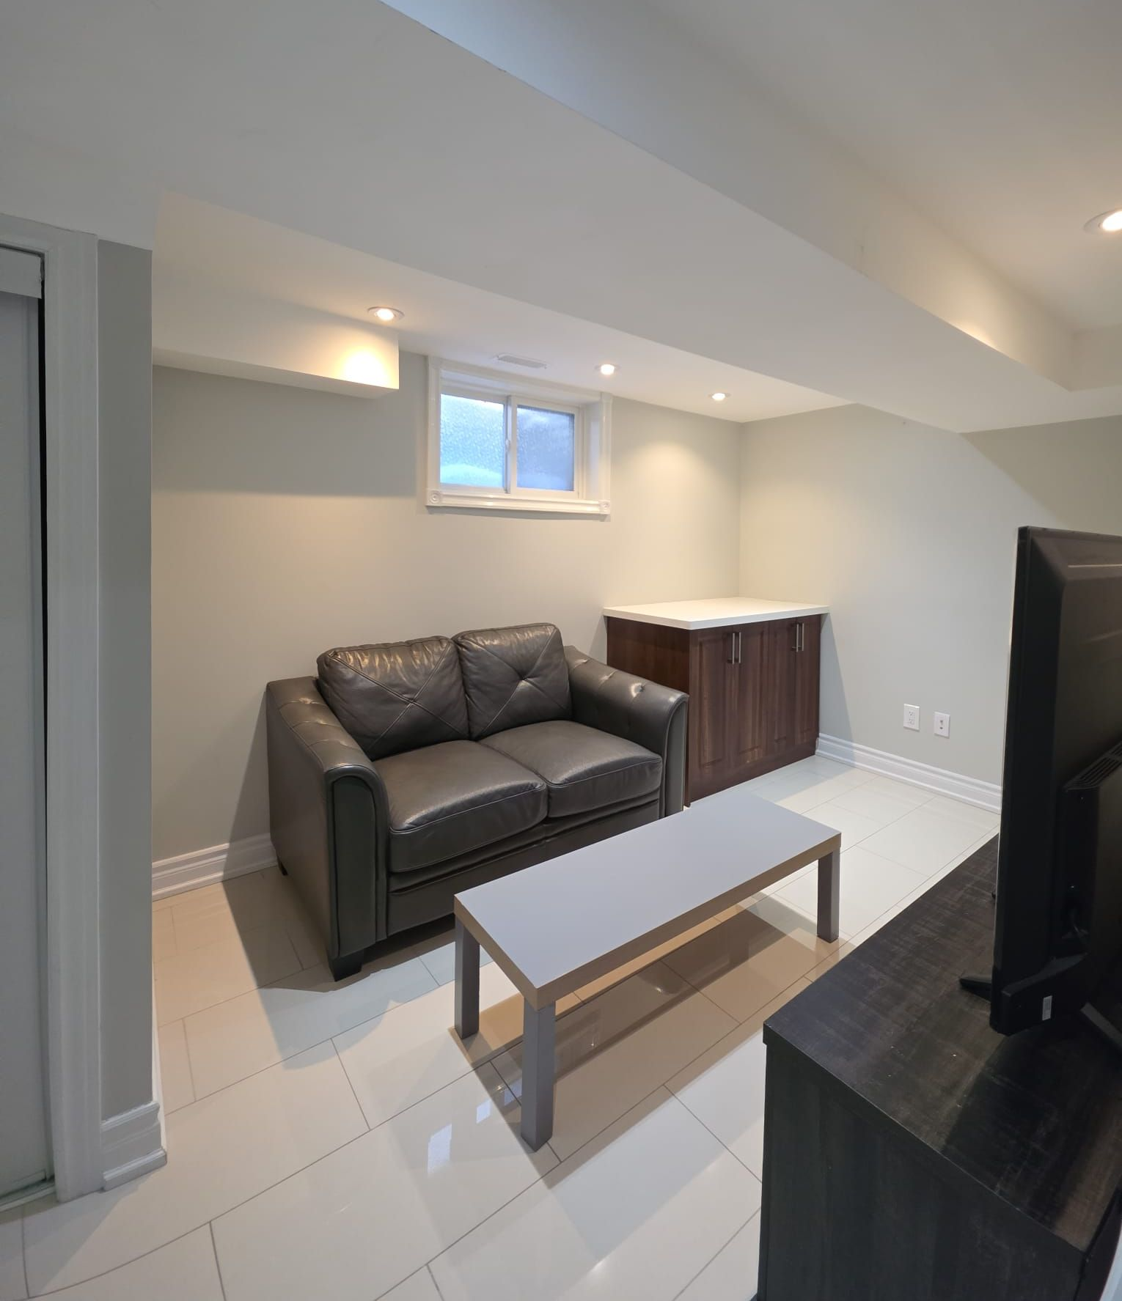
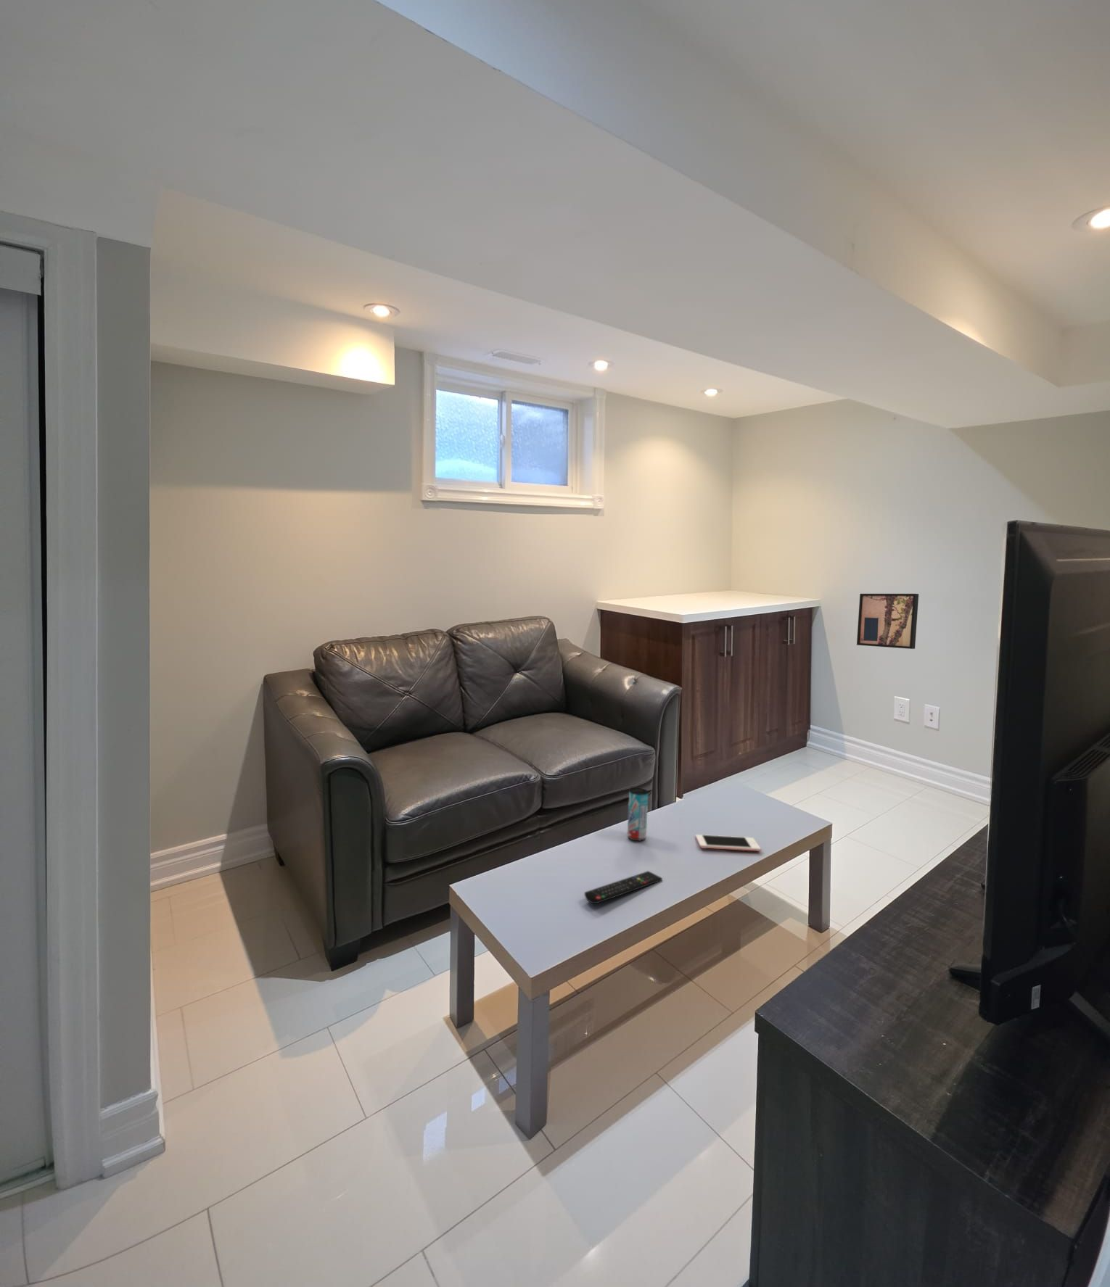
+ remote control (623, 888)
+ wall art (887, 619)
+ cell phone (727, 843)
+ beverage can (637, 814)
